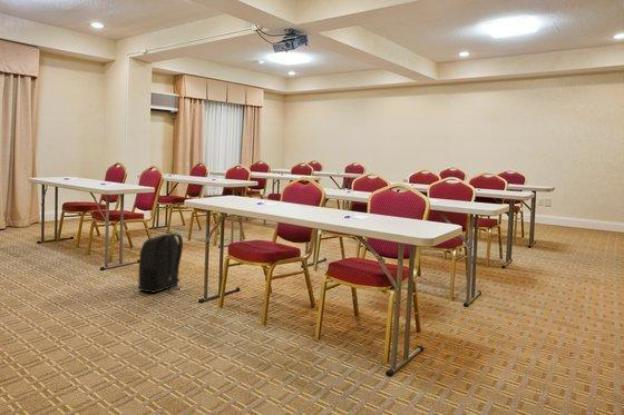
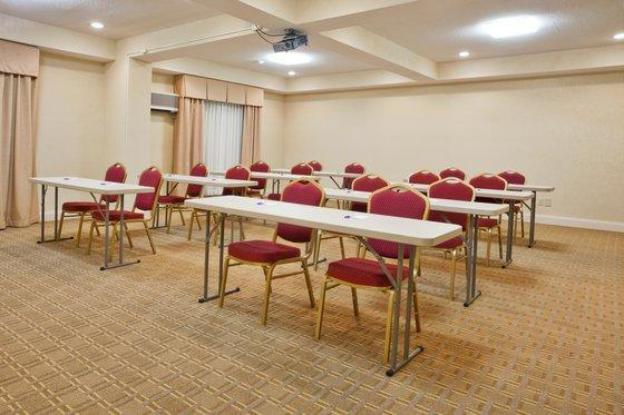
- backpack (164, 259)
